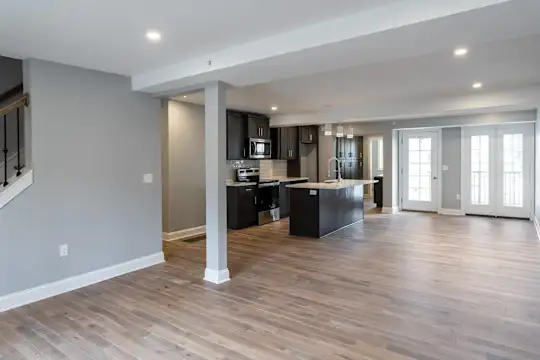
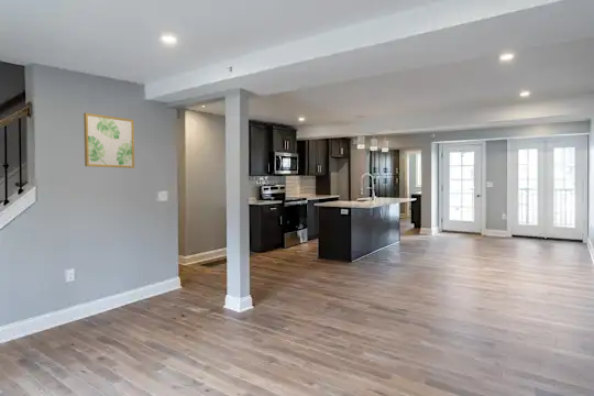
+ wall art (110, 142)
